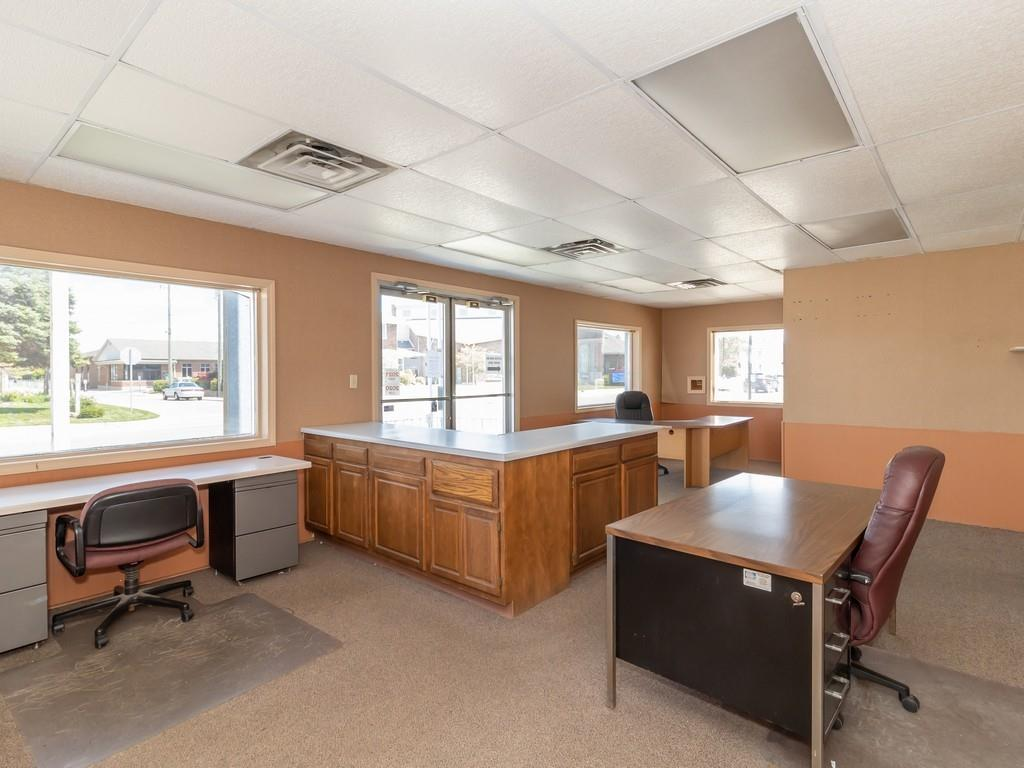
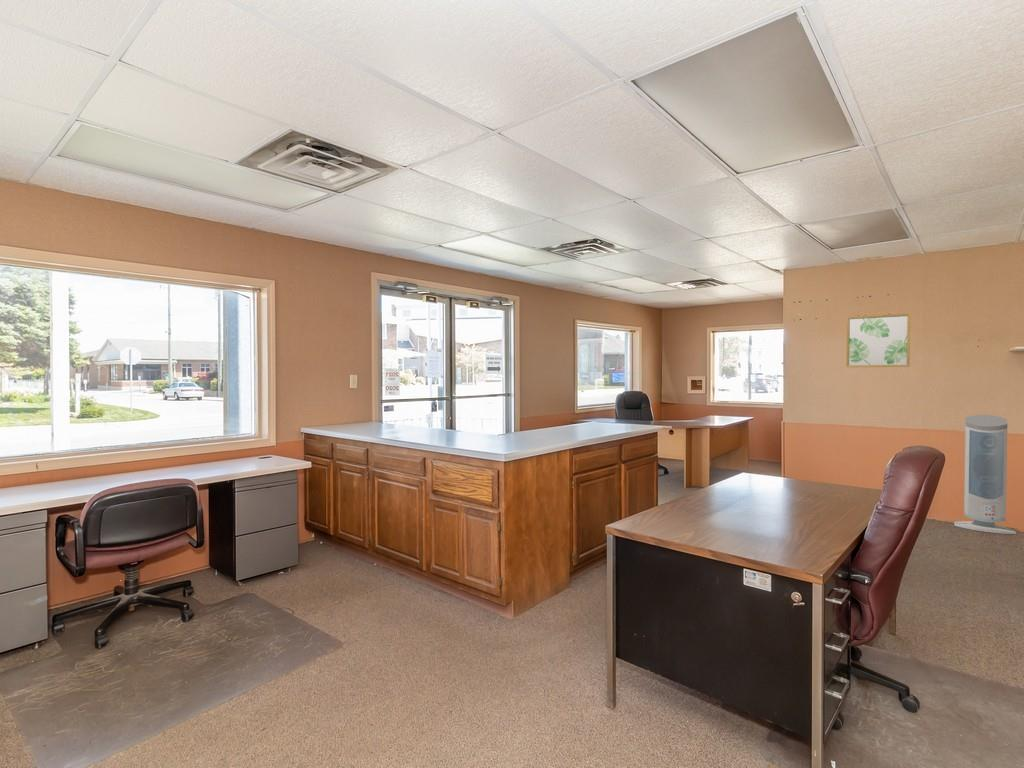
+ air purifier (985, 472)
+ wall art (877, 341)
